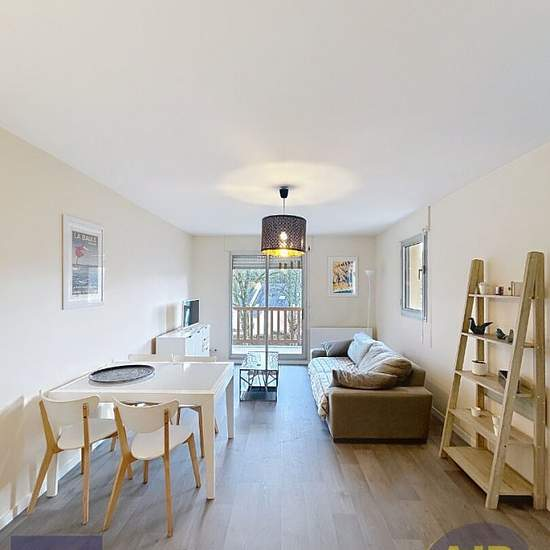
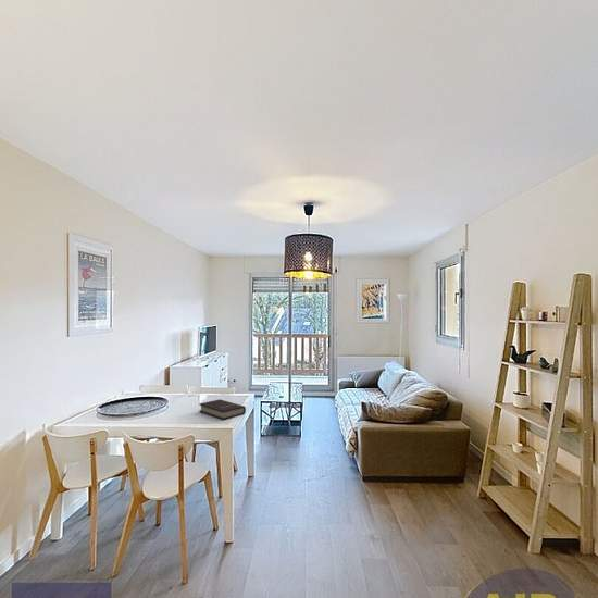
+ book (222, 409)
